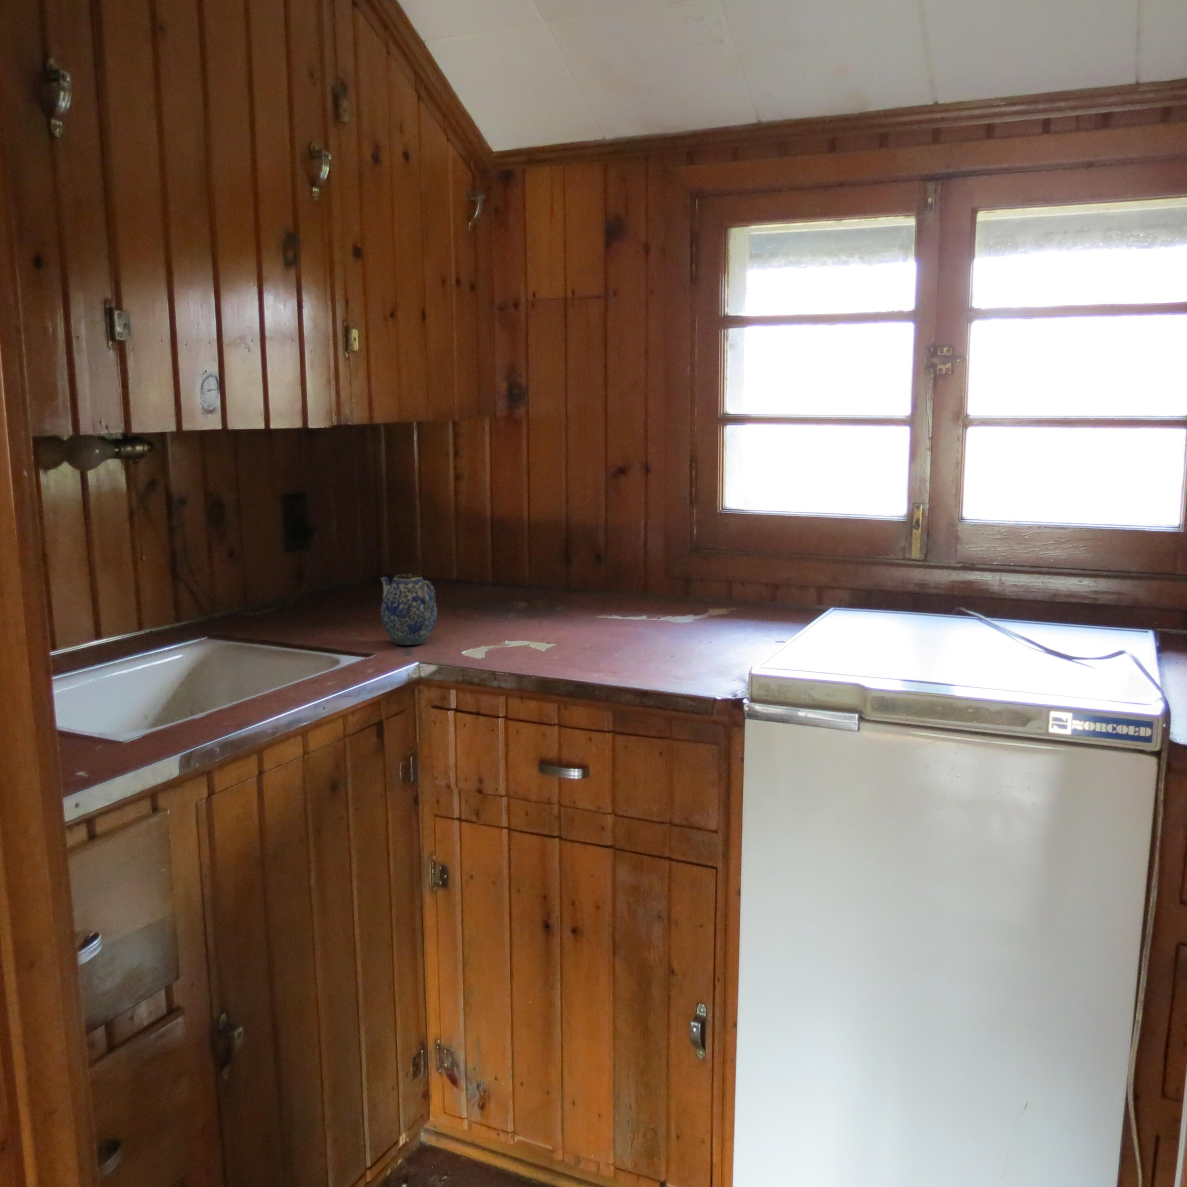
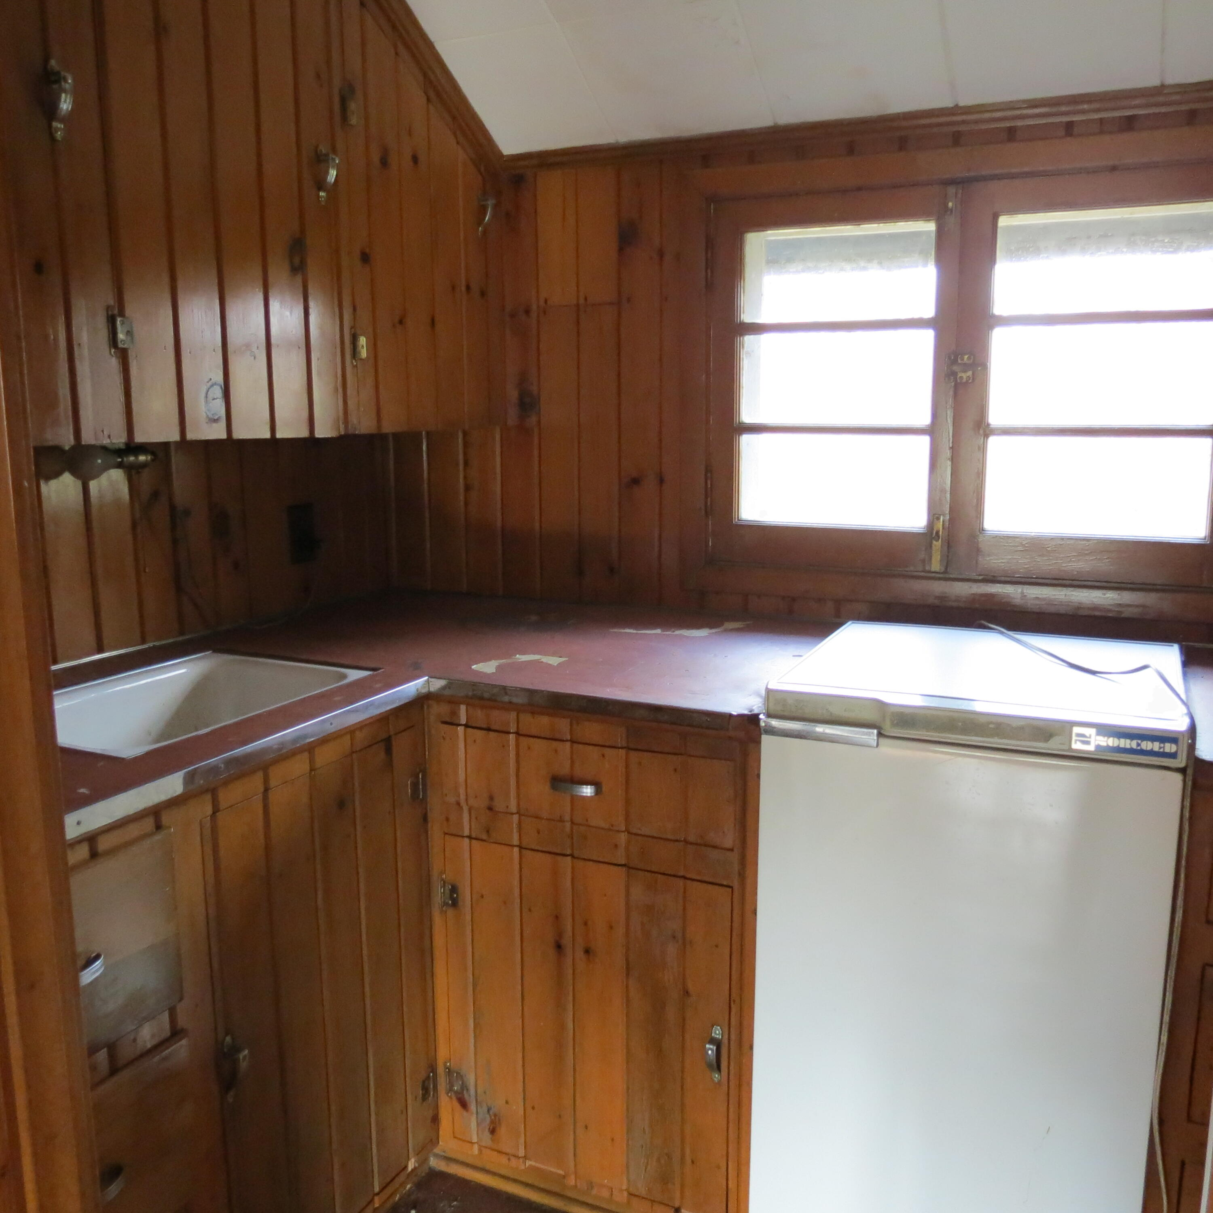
- teapot (407, 607)
